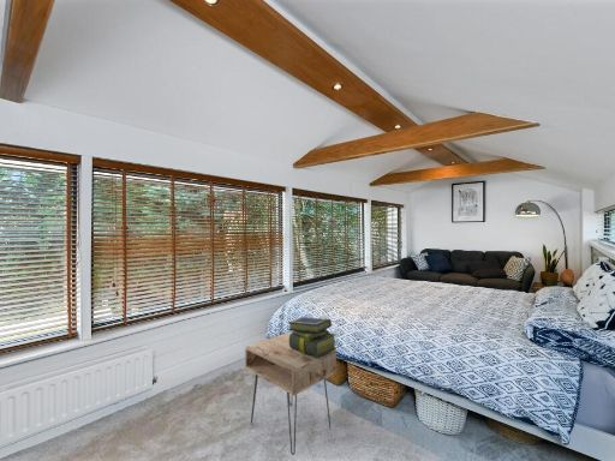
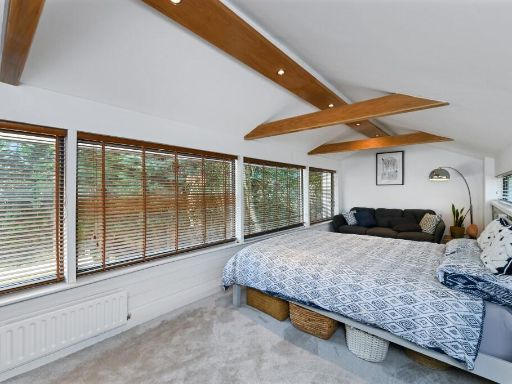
- stack of books (310, 334)
- nightstand (289, 387)
